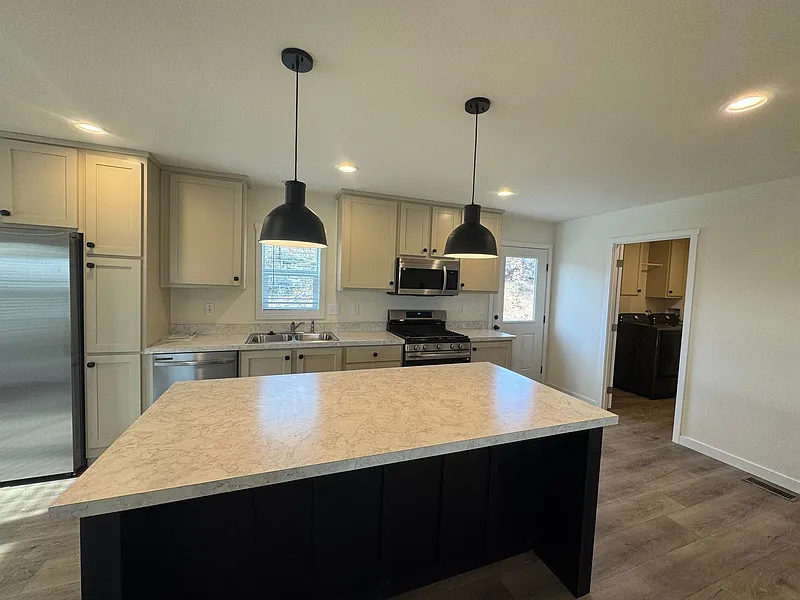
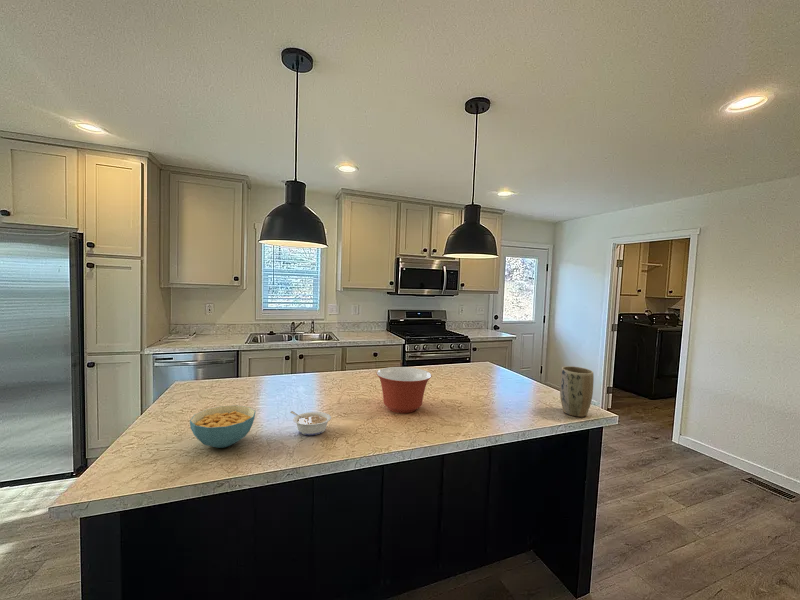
+ mixing bowl (403, 390)
+ cereal bowl (223, 429)
+ legume (310, 423)
+ plant pot (575, 391)
